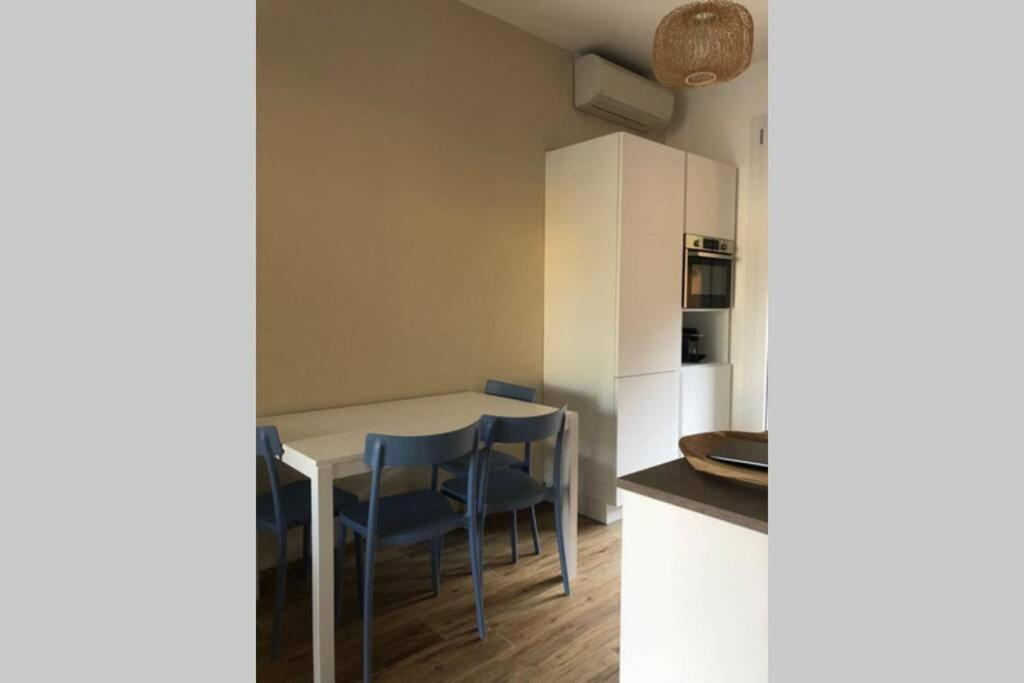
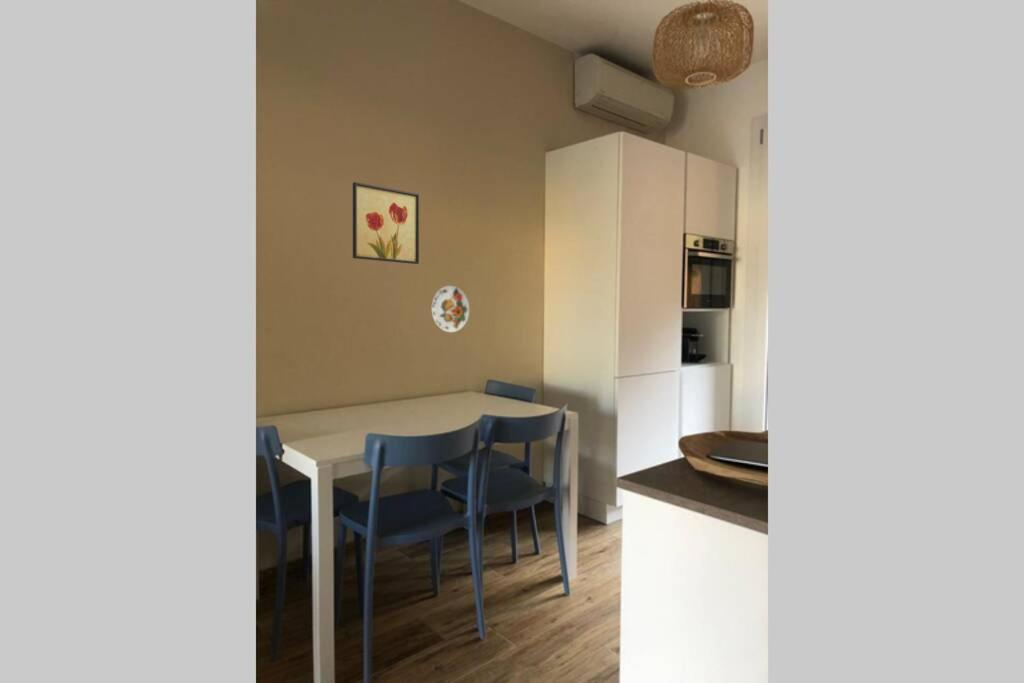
+ wall art (386, 225)
+ decorative plate (450, 309)
